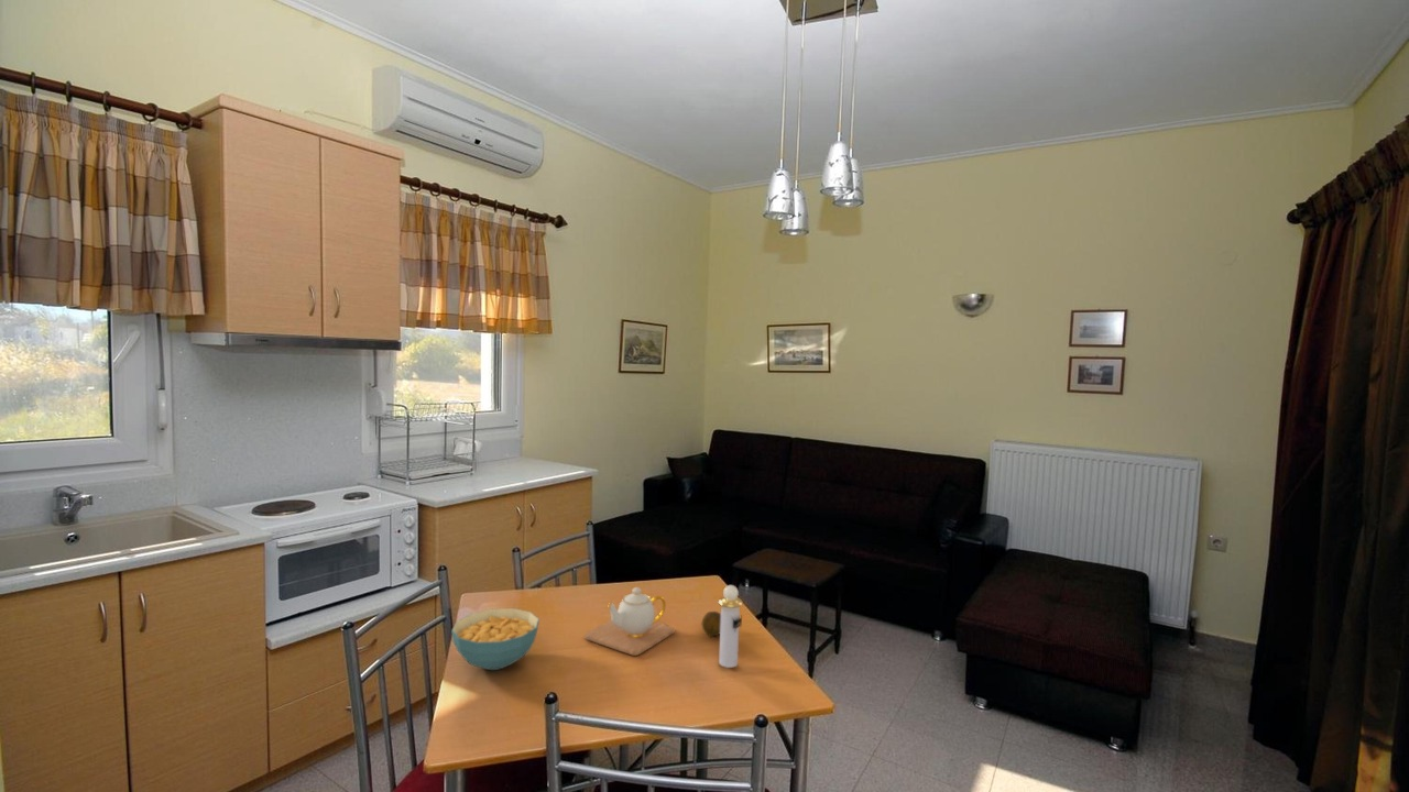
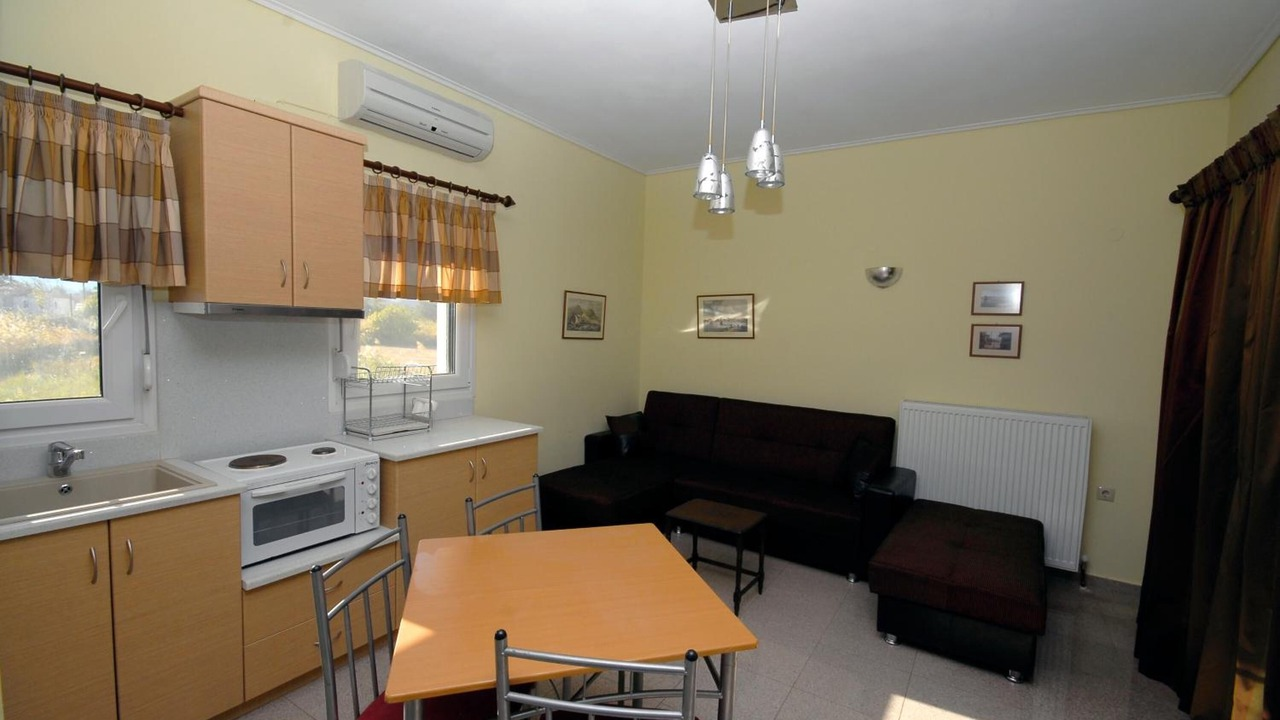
- fruit (712, 624)
- teapot (631, 610)
- perfume bottle (729, 625)
- cereal bowl (495, 644)
